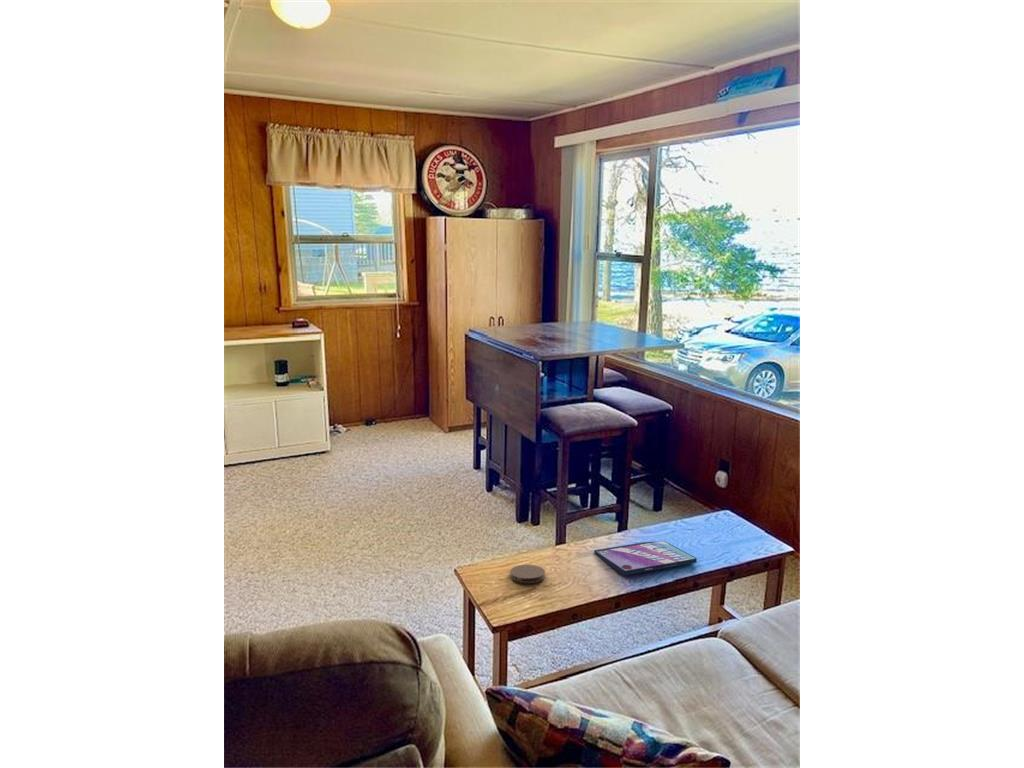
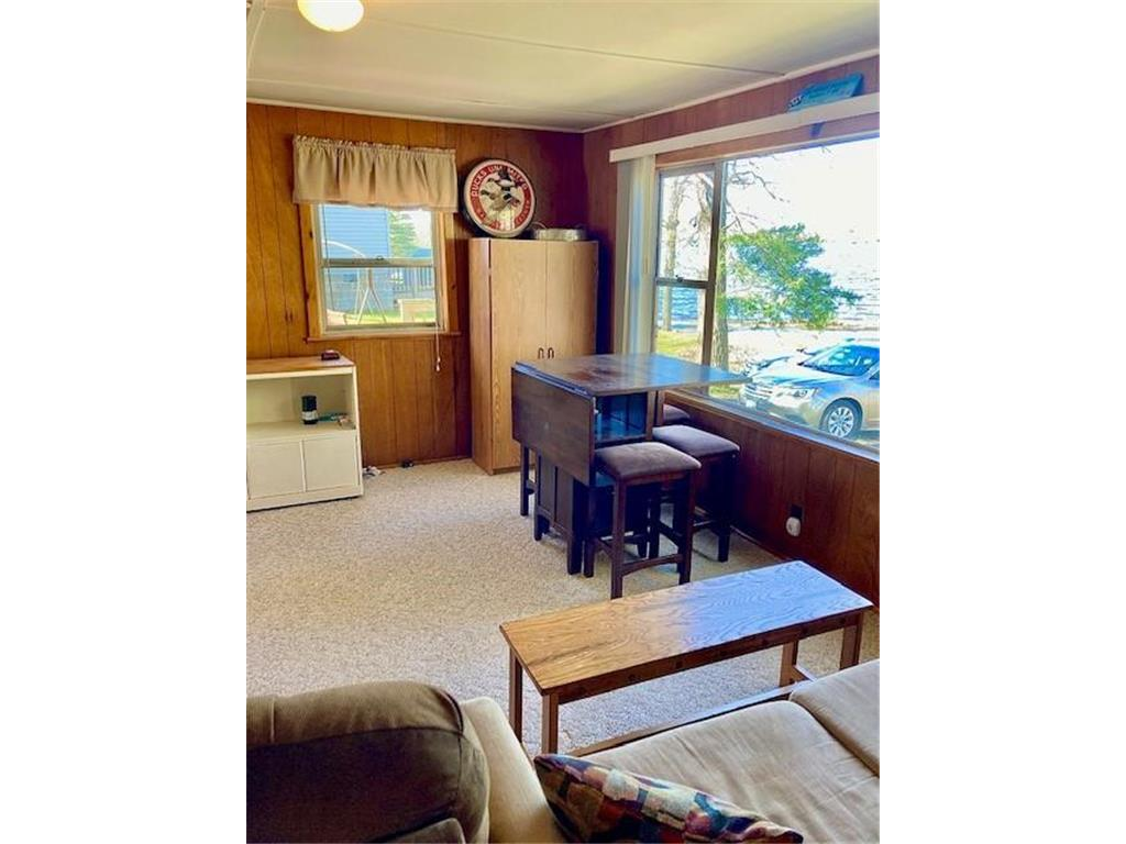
- coaster (527, 573)
- video game case (644, 556)
